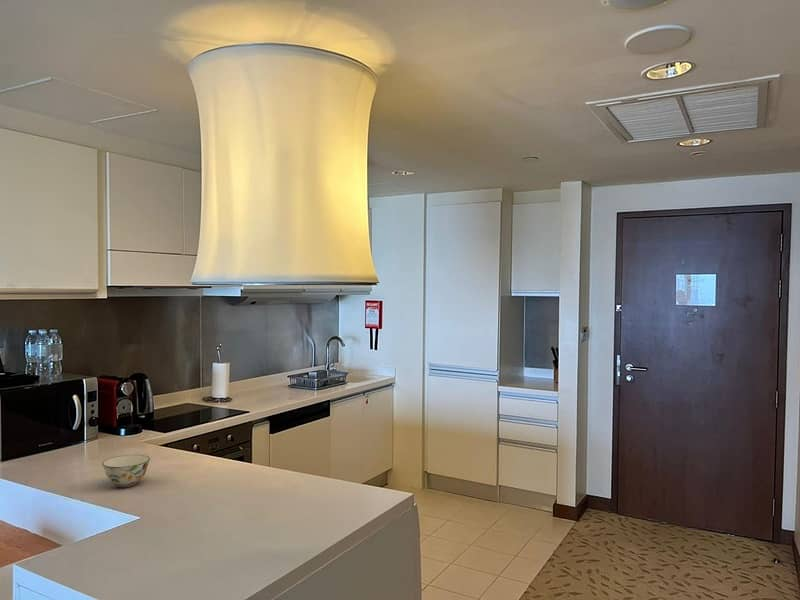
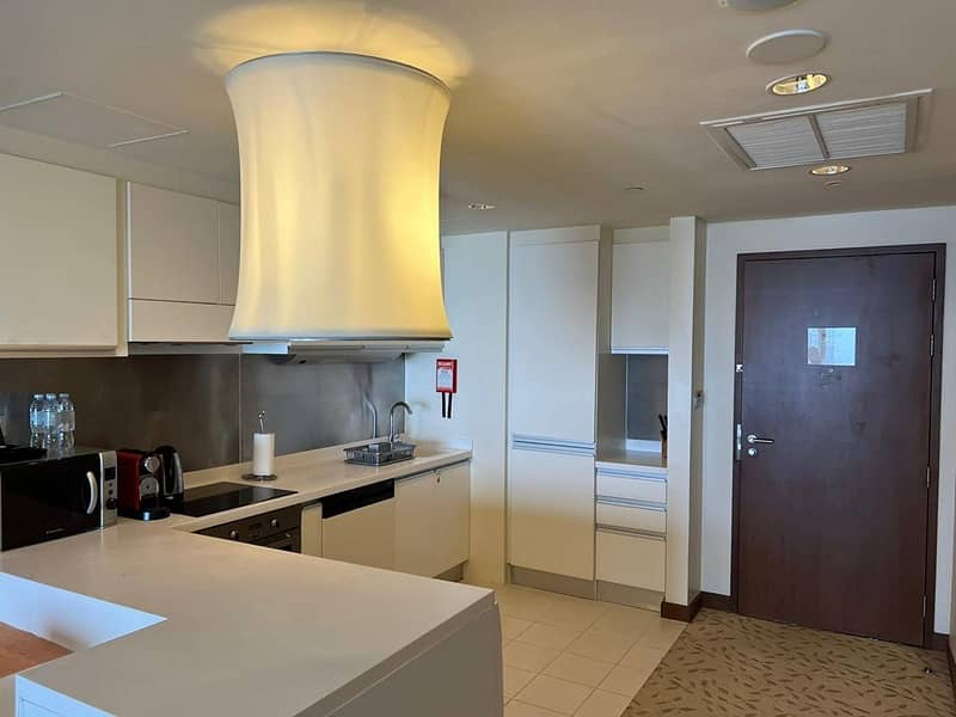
- soup bowl (126, 472)
